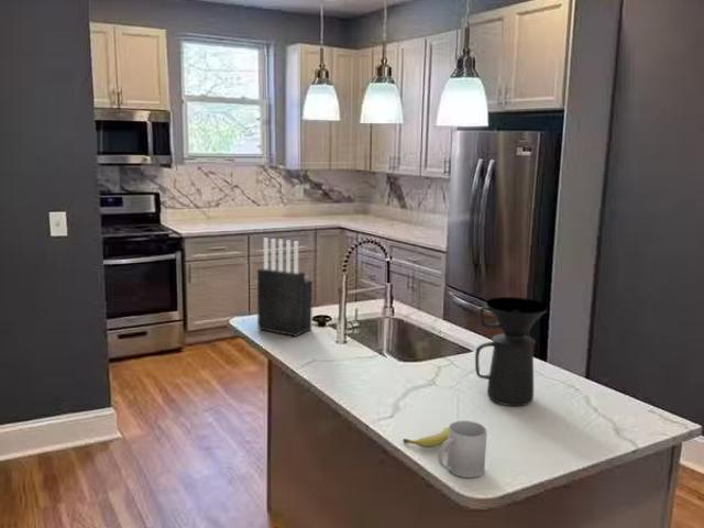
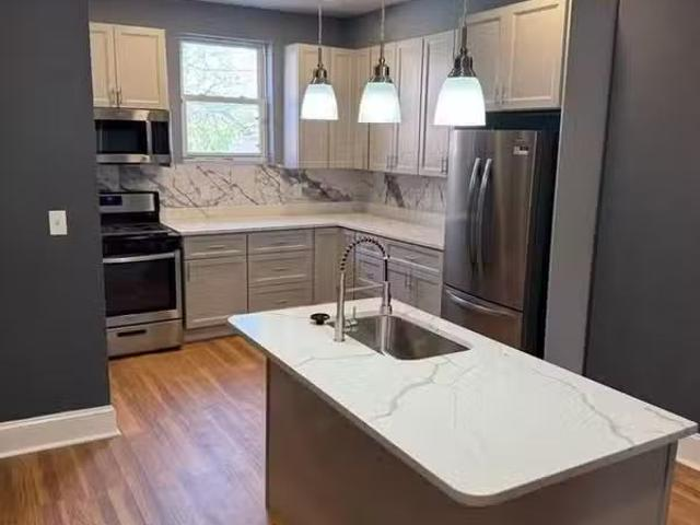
- coffee maker (513, 351)
- knife block (286, 284)
- mug (460, 450)
- fruit (432, 437)
